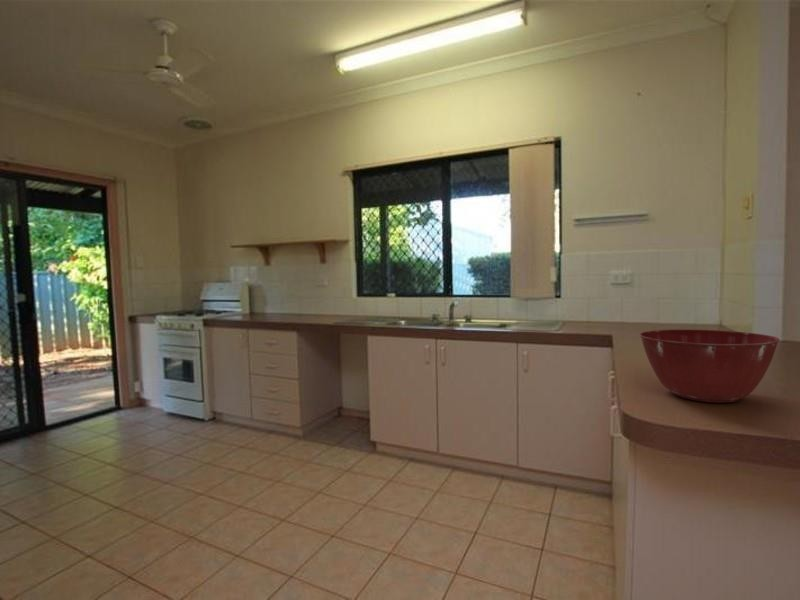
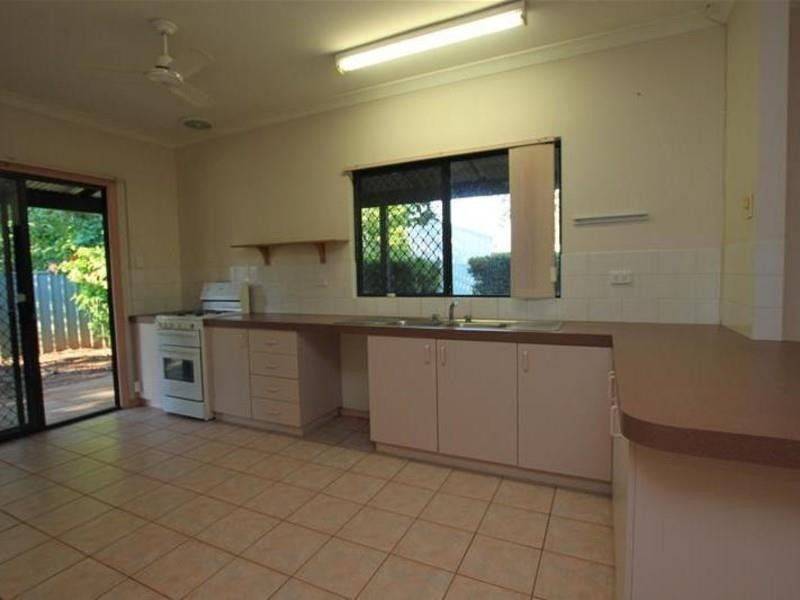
- mixing bowl (703, 365)
